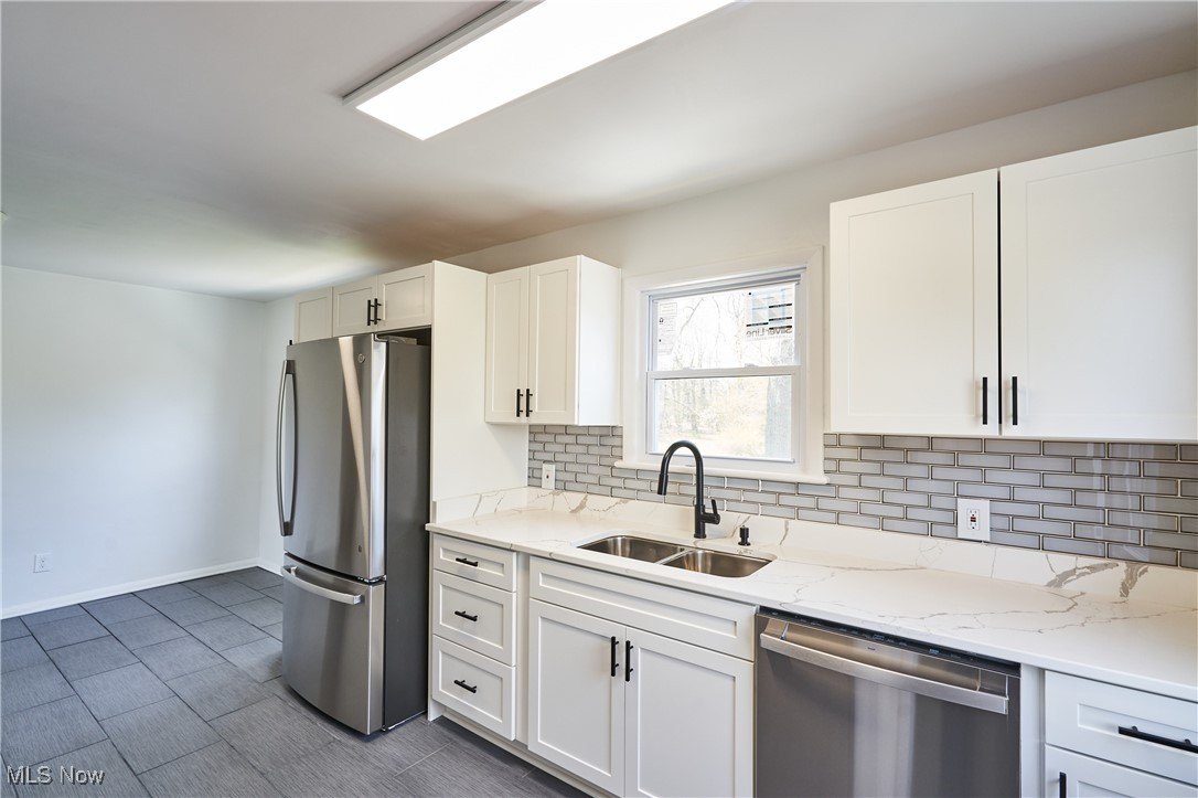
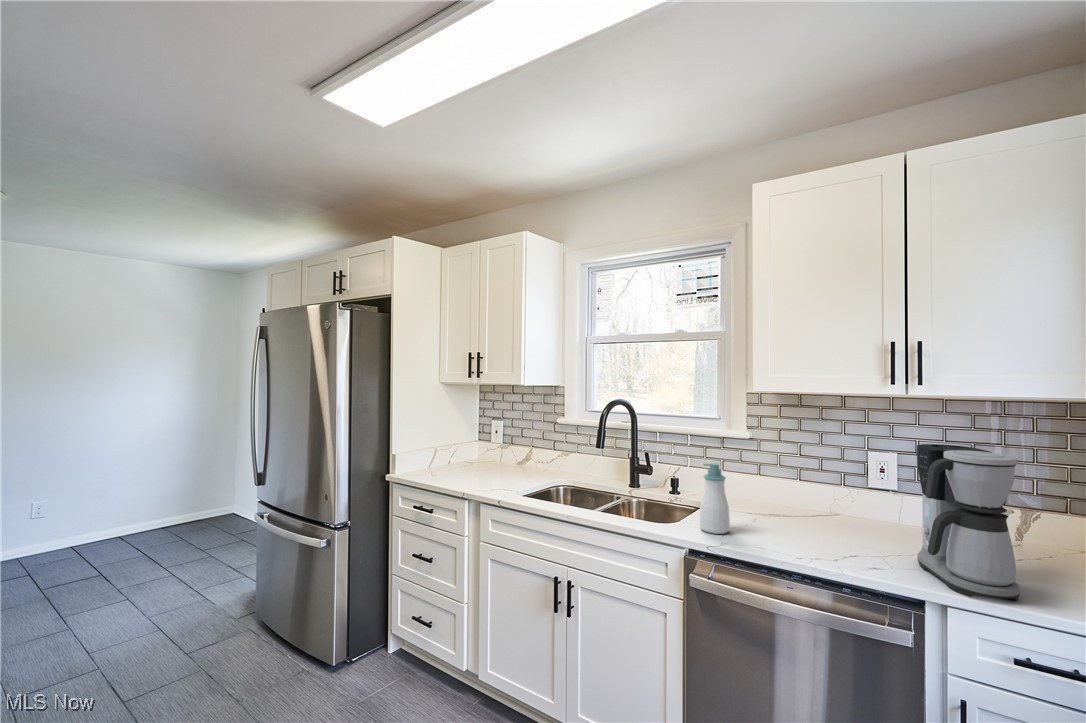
+ soap bottle (714, 497)
+ coffee maker (955, 513)
